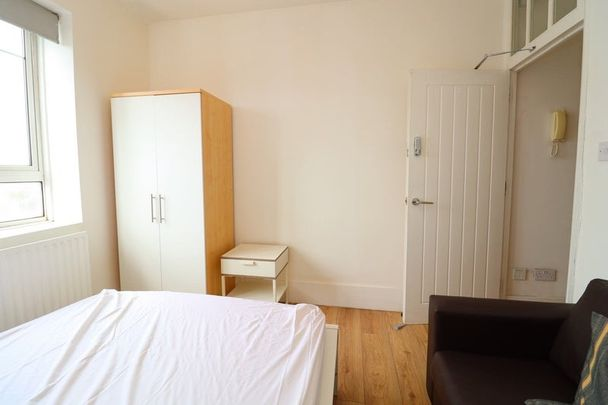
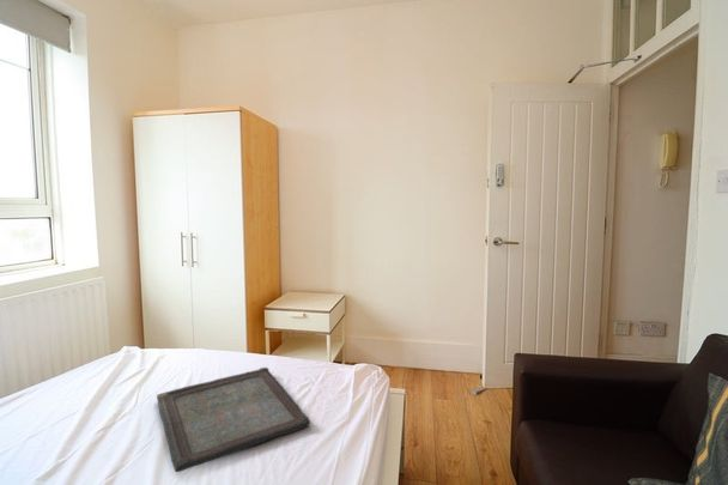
+ serving tray (229, 407)
